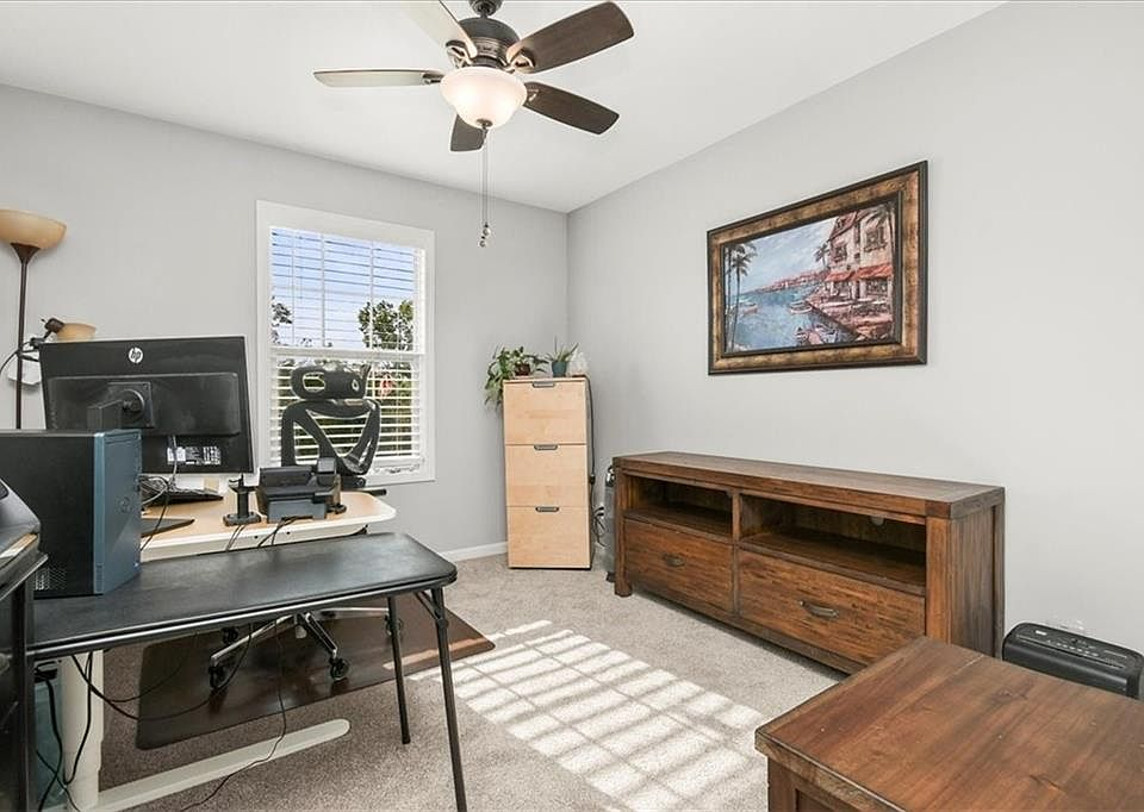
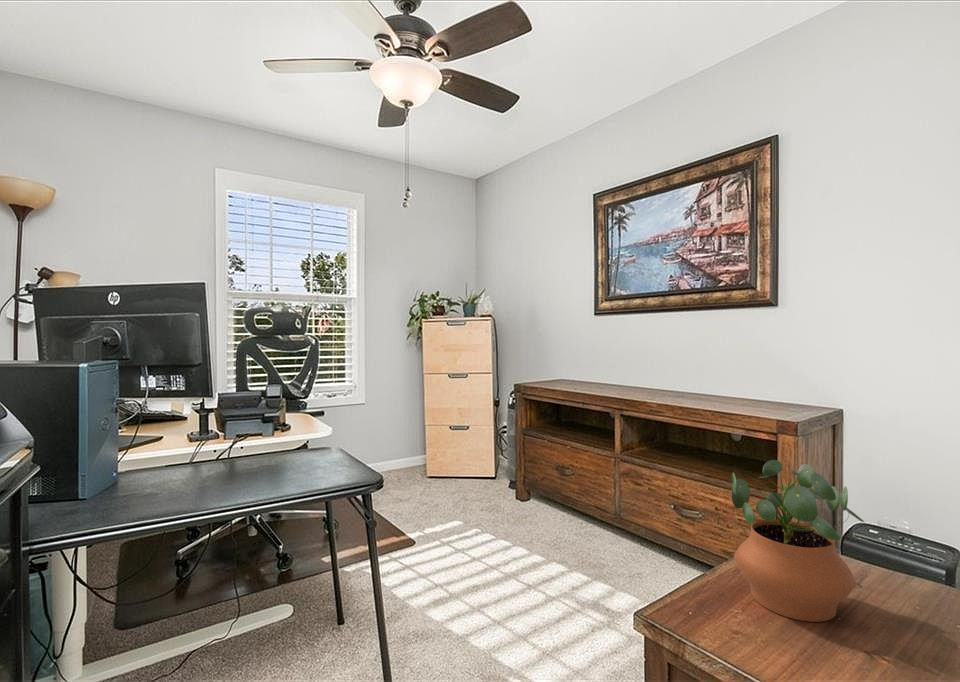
+ potted plant (796, 529)
